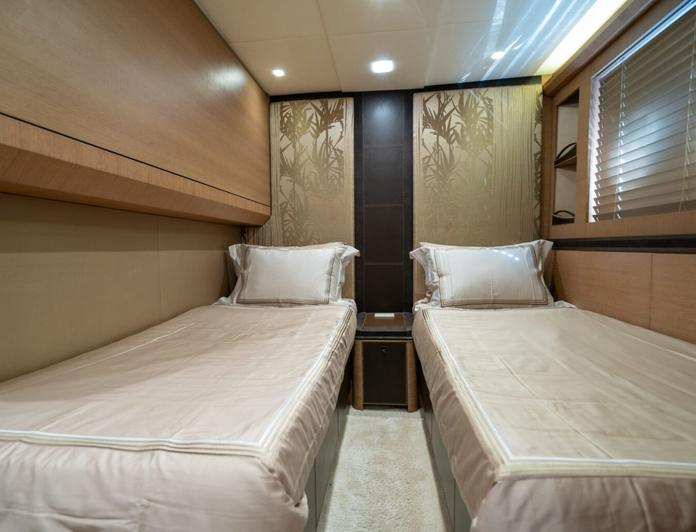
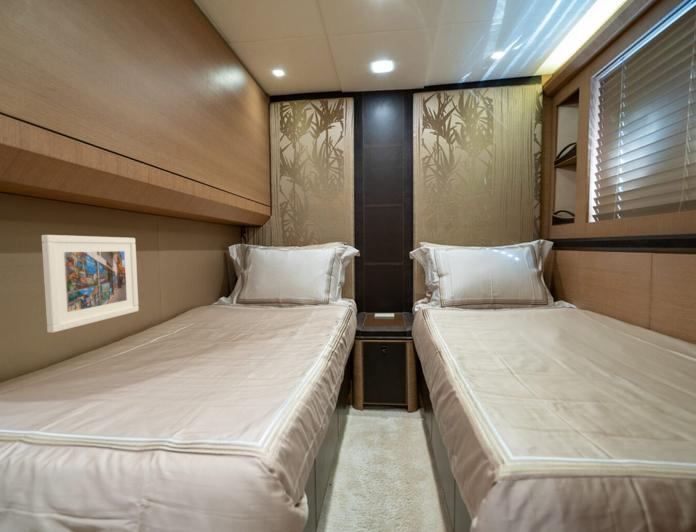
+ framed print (97, 278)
